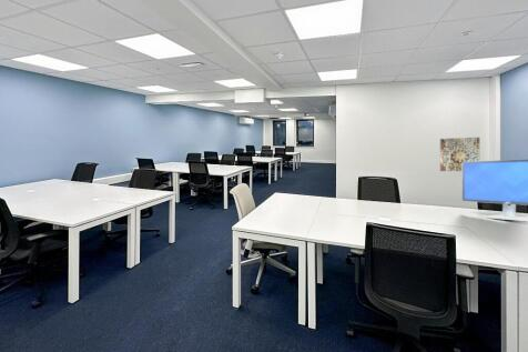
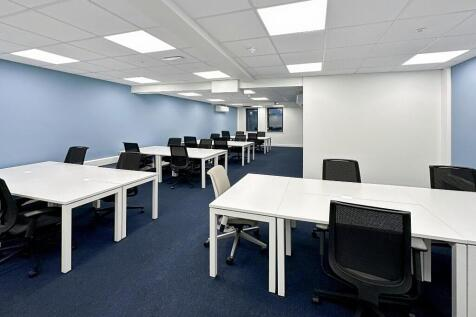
- wall art (459, 154)
- monitor (508, 189)
